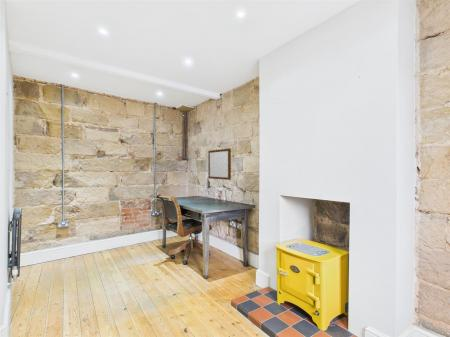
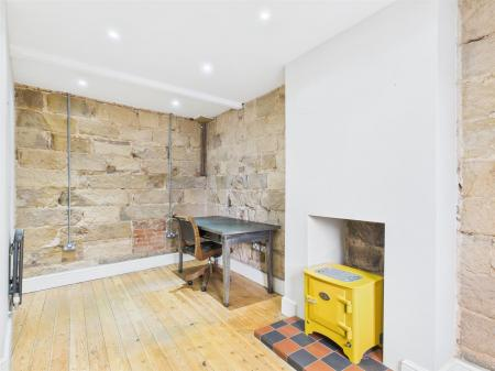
- writing board (218, 164)
